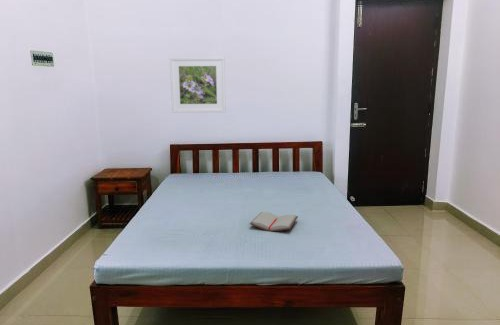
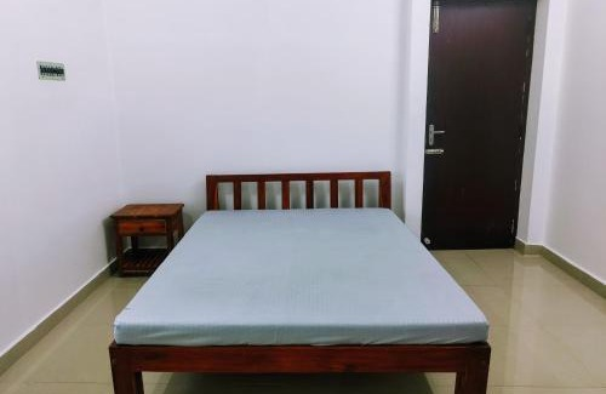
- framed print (198, 85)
- paperback book (274, 221)
